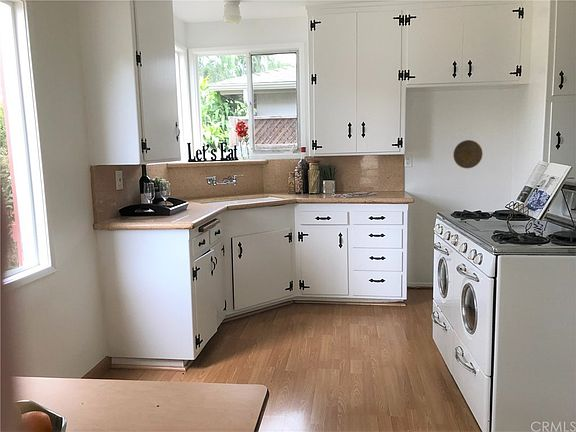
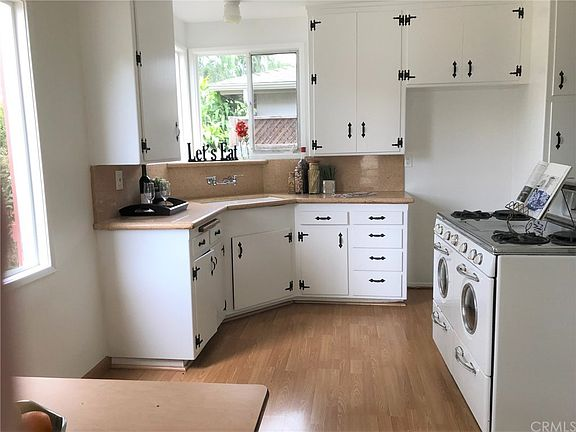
- decorative plate (467, 154)
